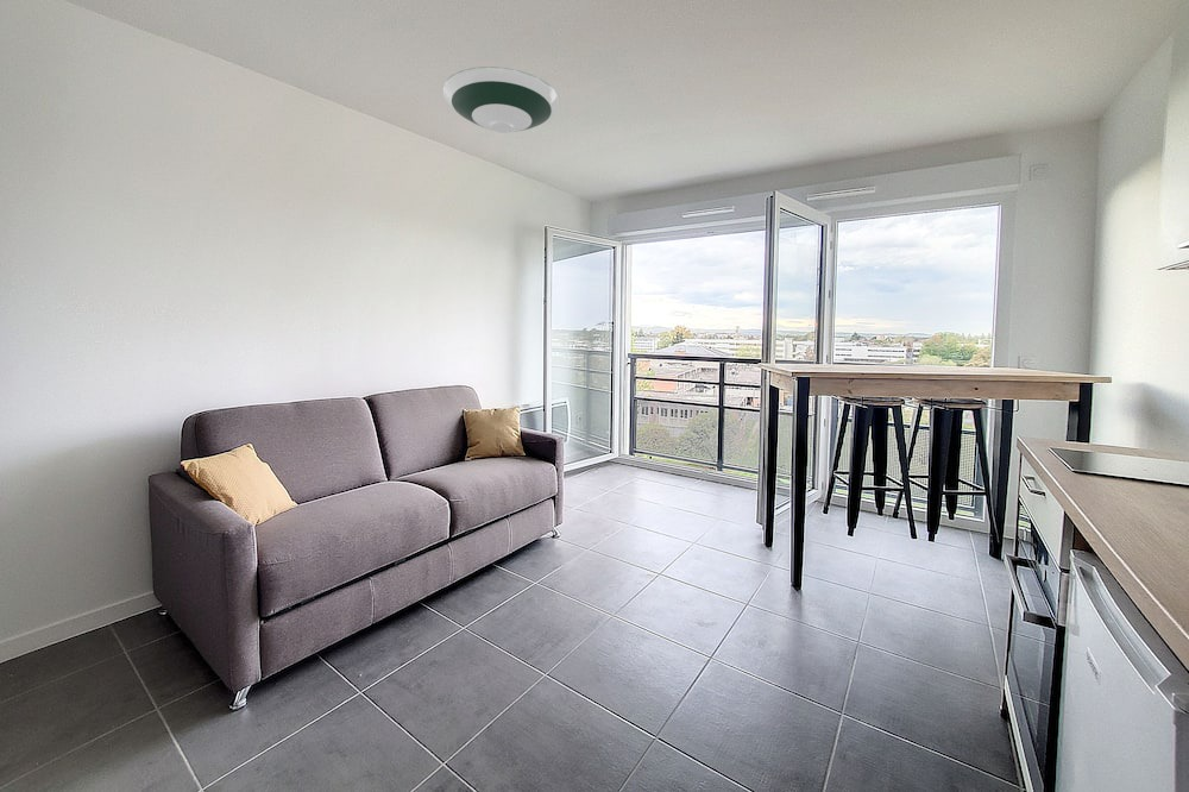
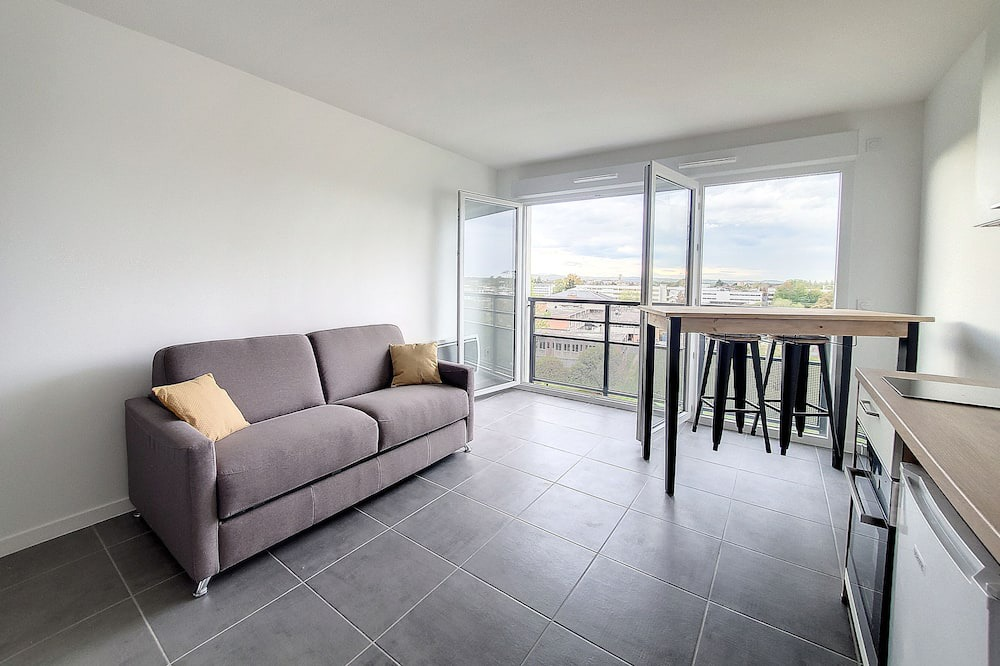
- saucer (502, 113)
